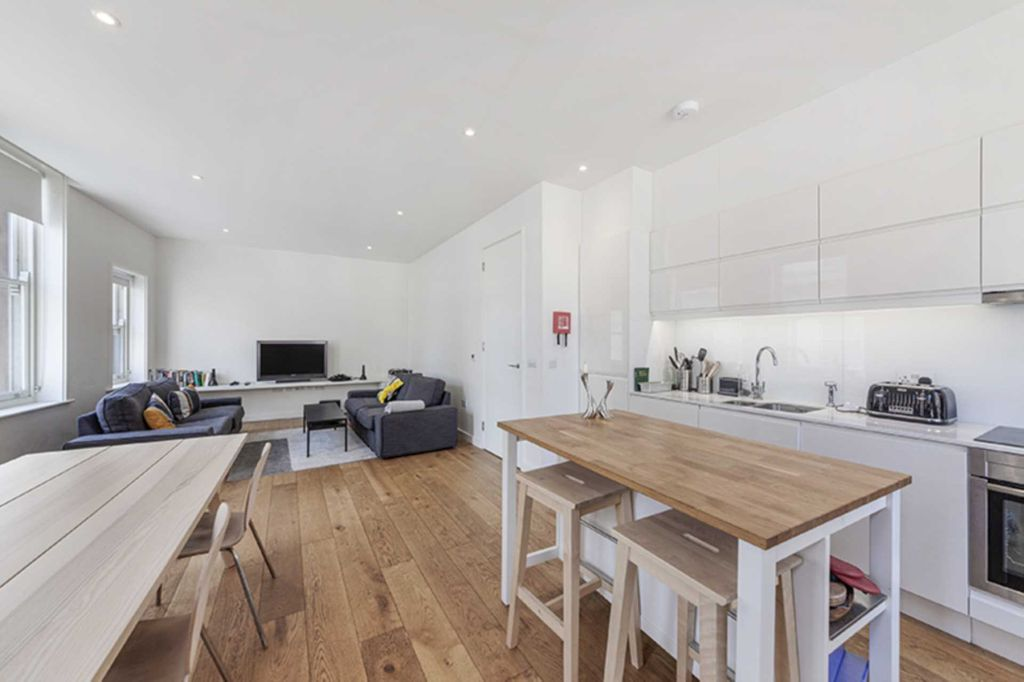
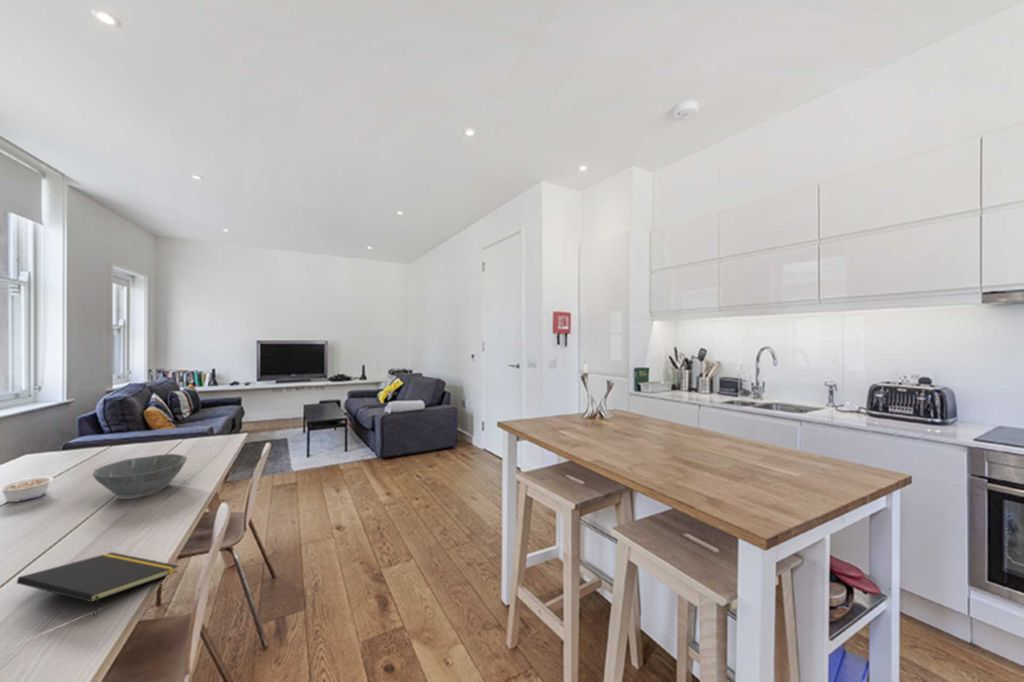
+ notepad (102, 574)
+ legume (26, 489)
+ bowl (142, 477)
